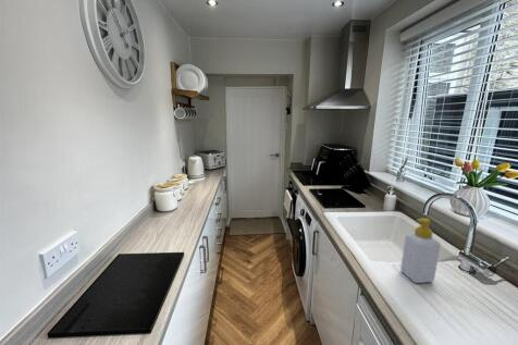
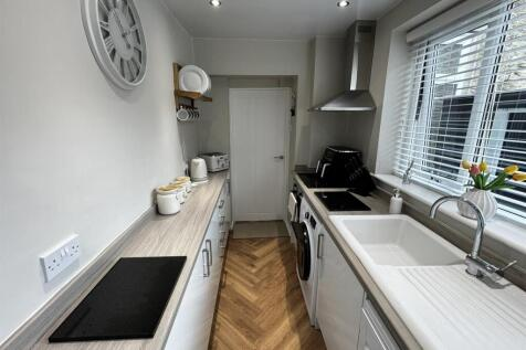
- soap bottle (420, 248)
